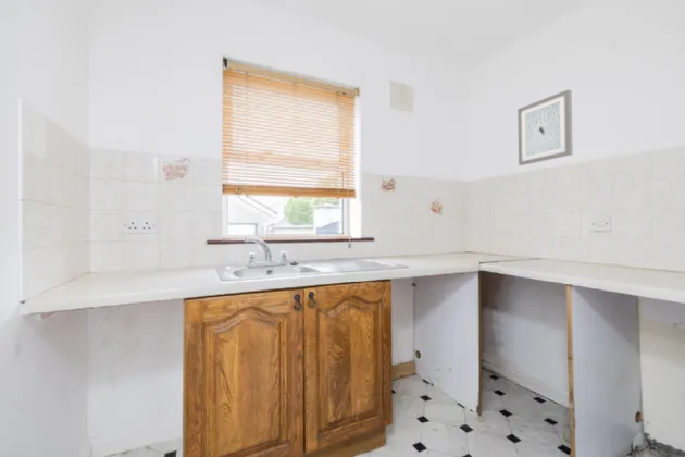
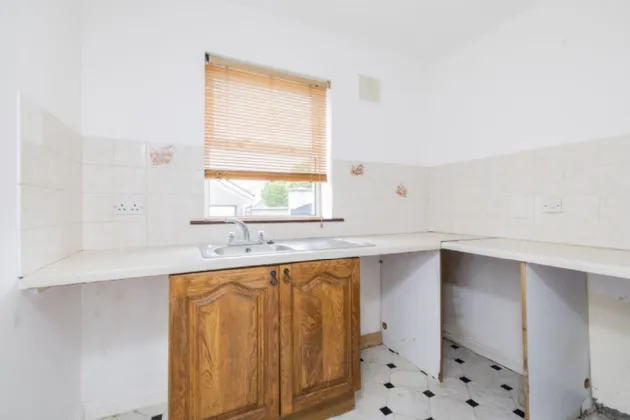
- wall art (543, 129)
